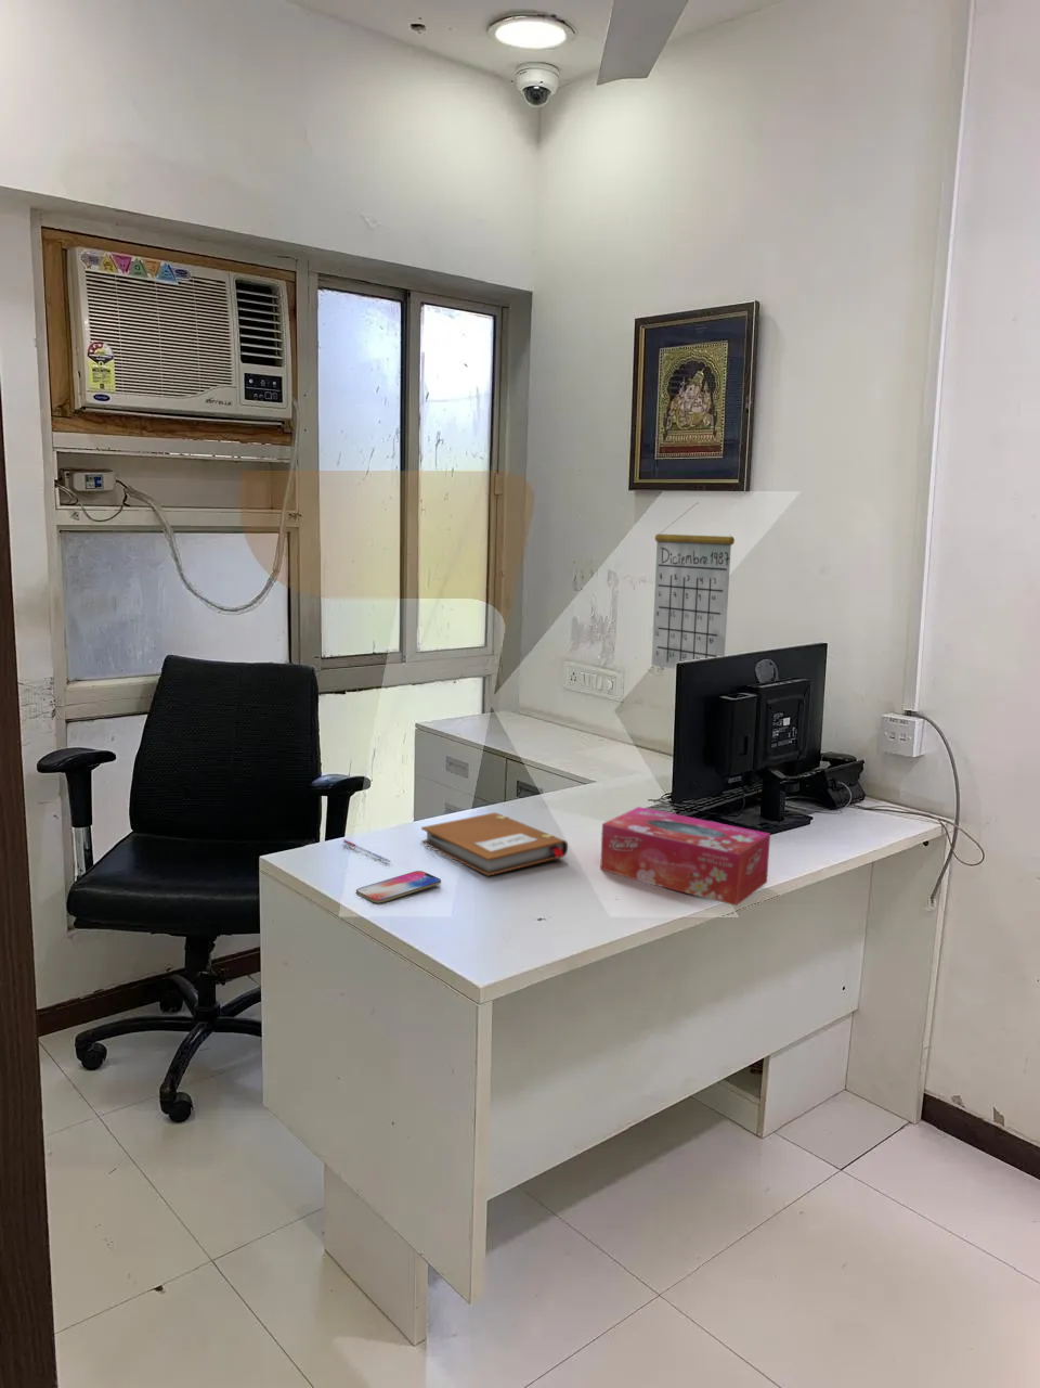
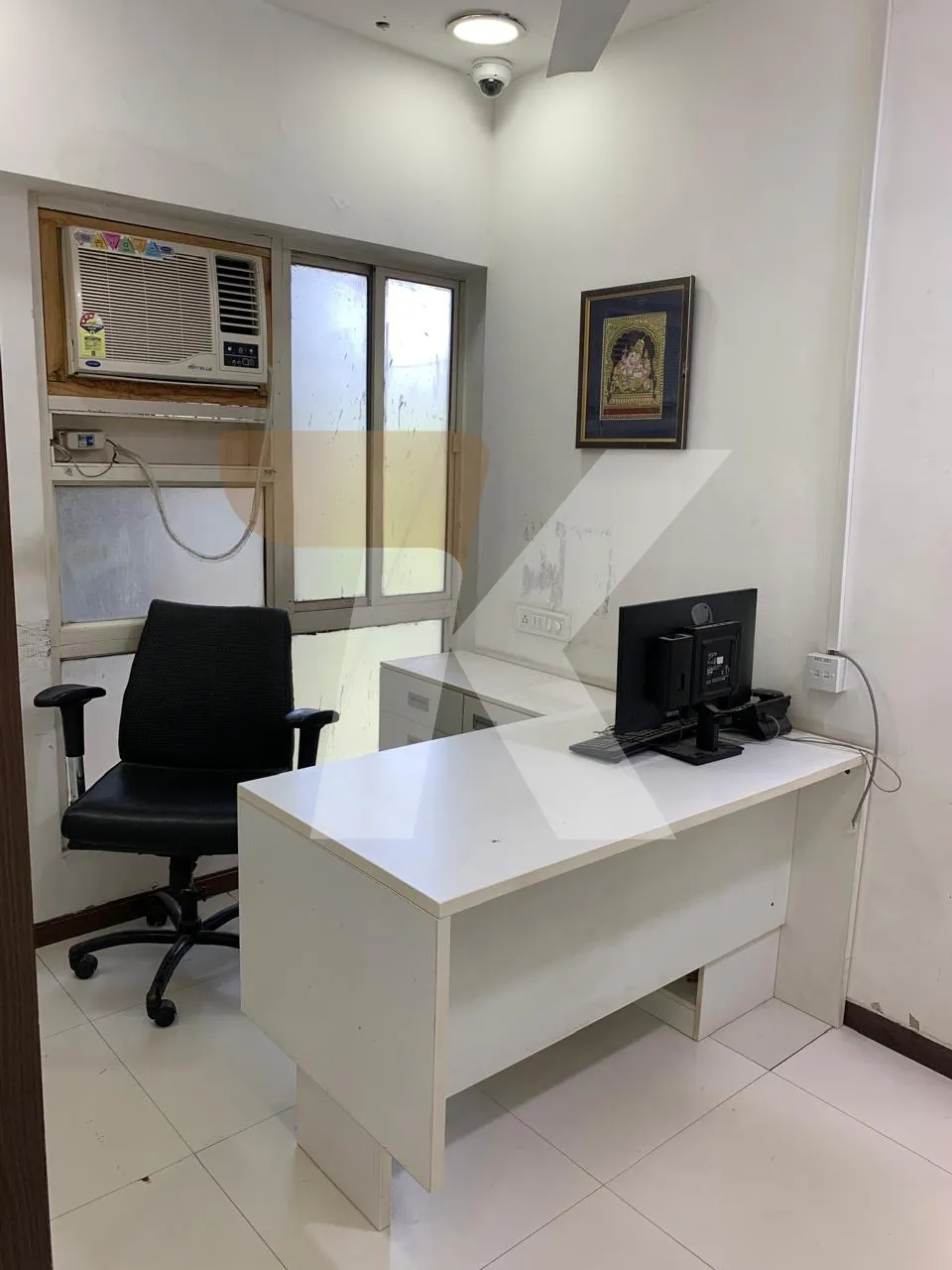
- pen (366, 850)
- smartphone (399, 886)
- calendar (690, 588)
- notebook (495, 842)
- tissue box (684, 852)
